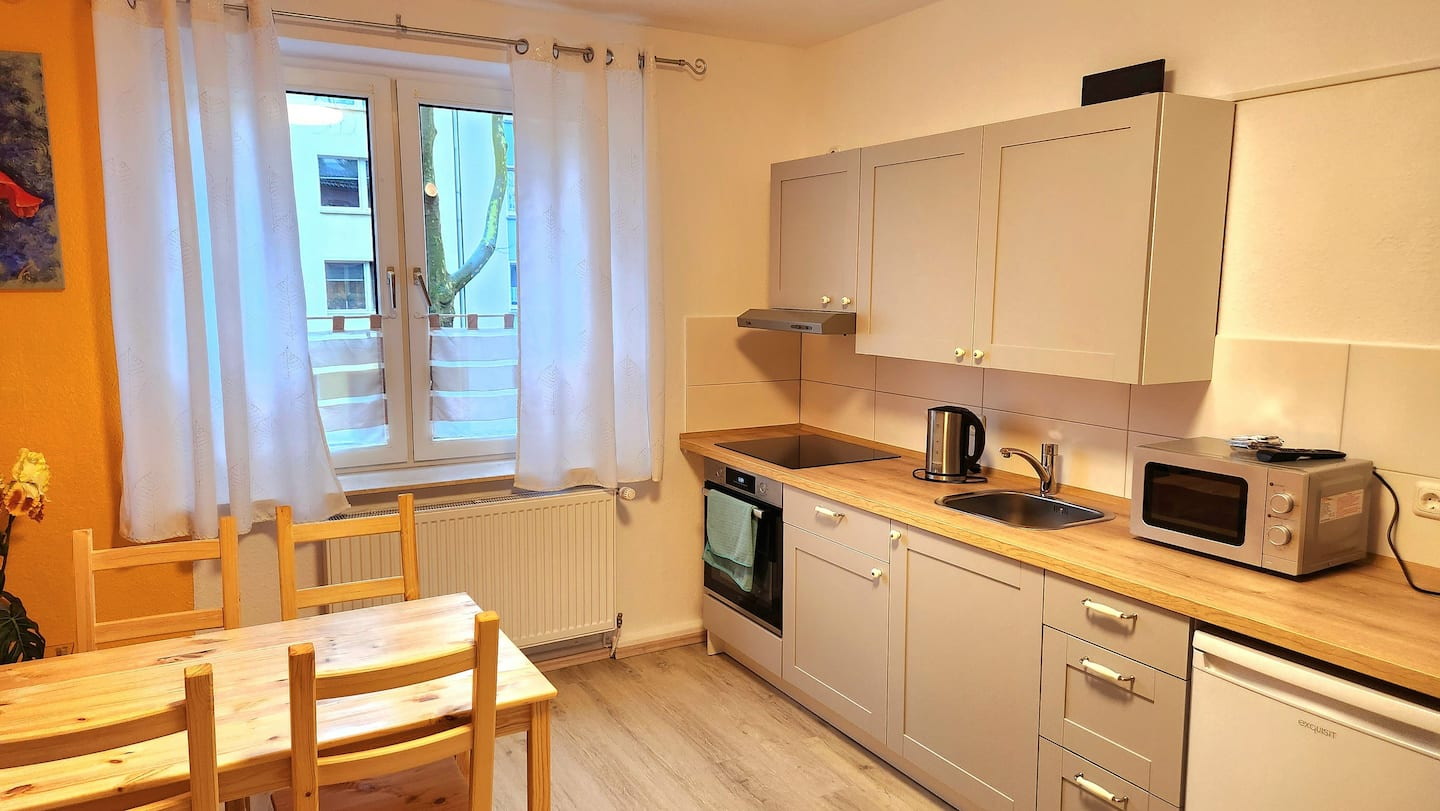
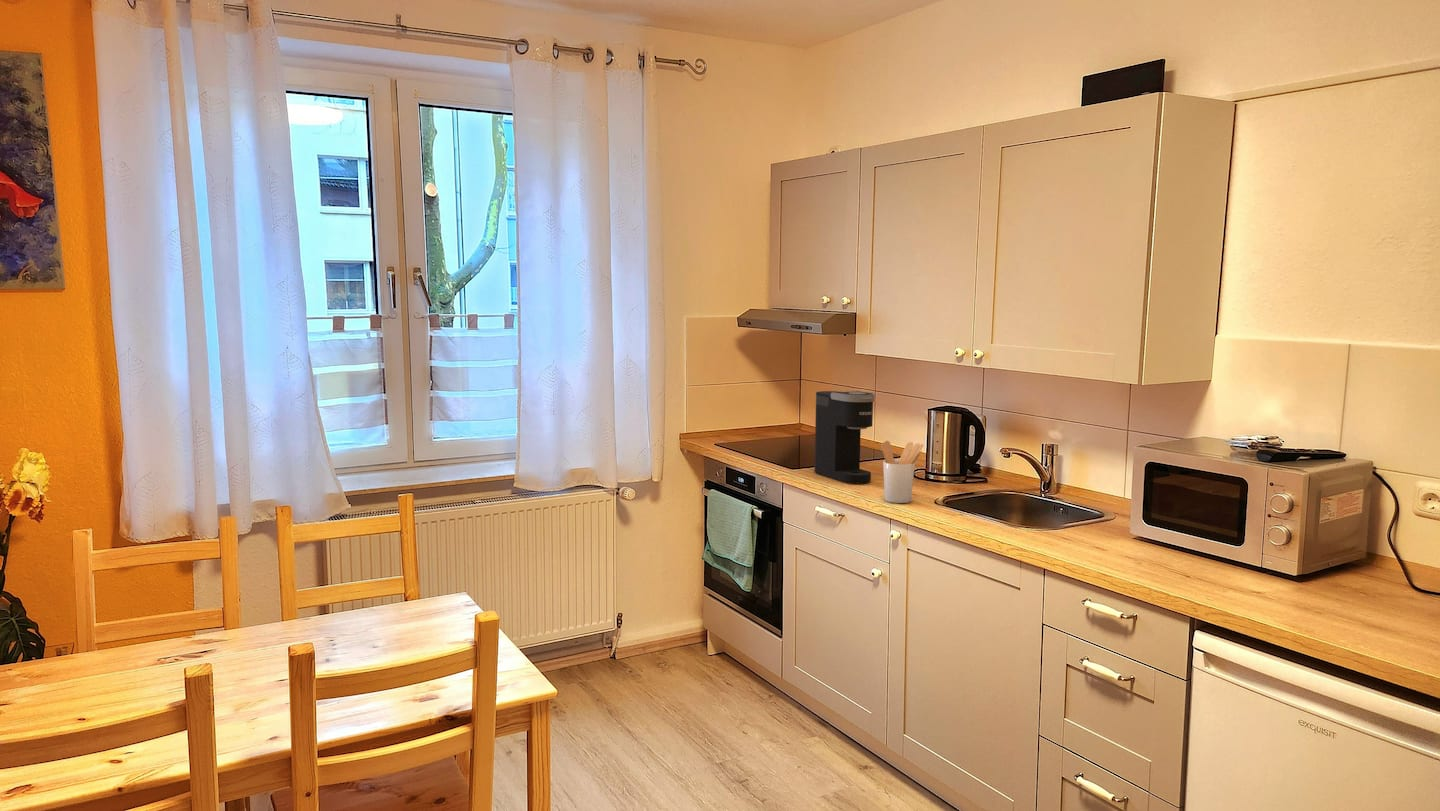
+ utensil holder (903, 470)
+ coffee maker (843, 434)
